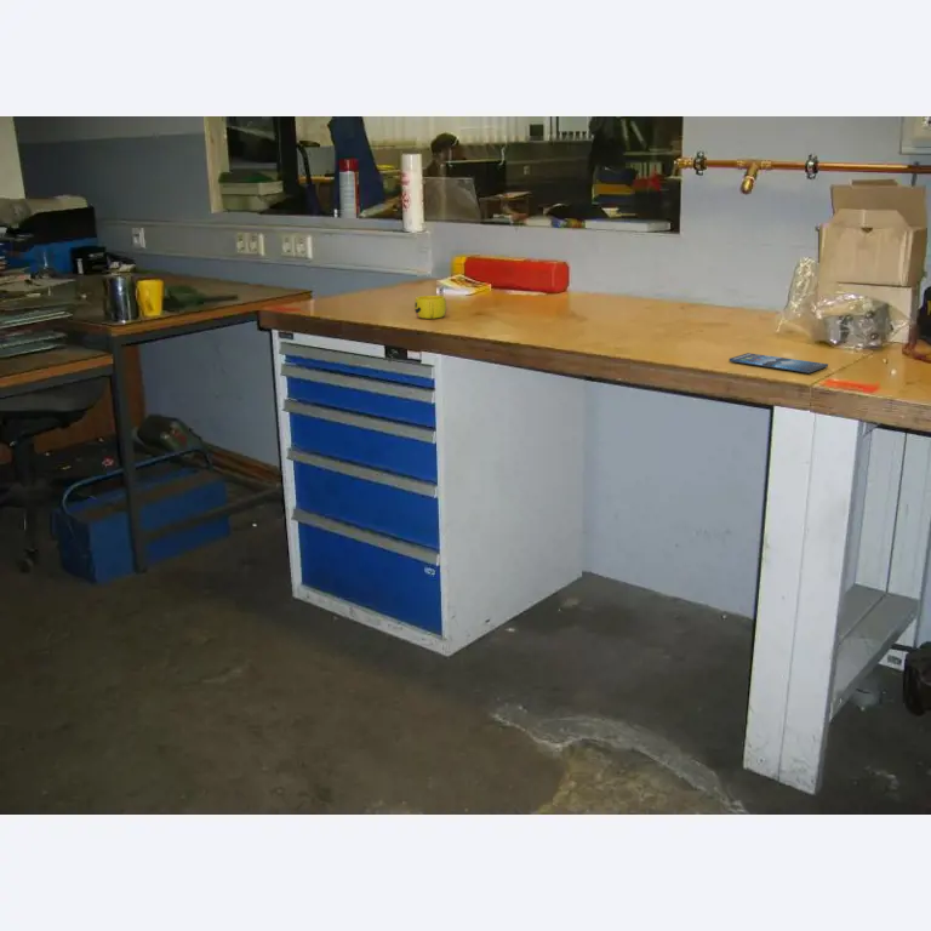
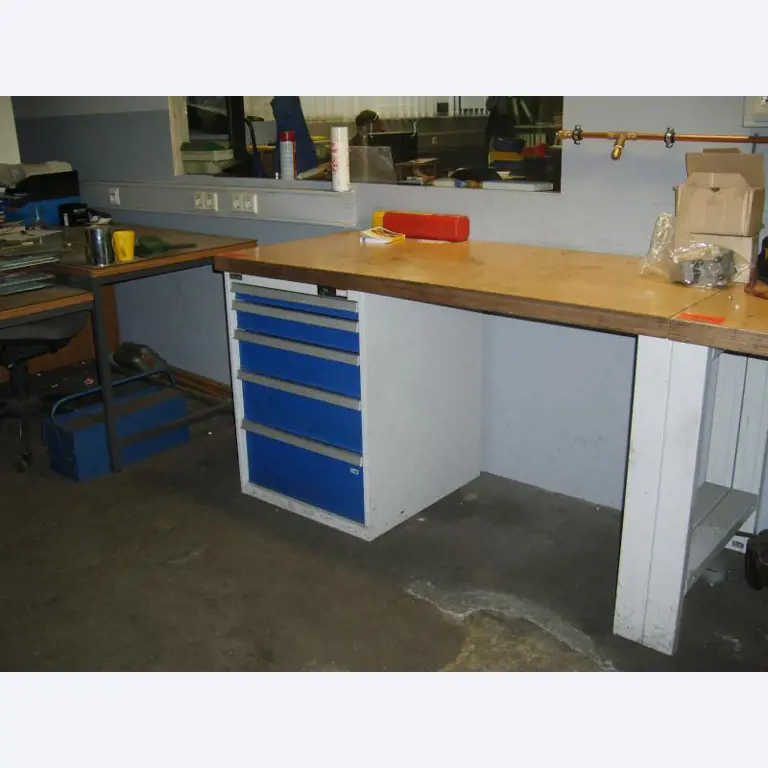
- cup (430, 307)
- smartphone (777, 362)
